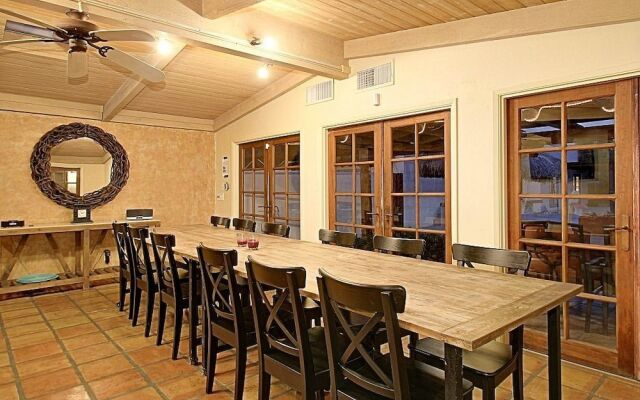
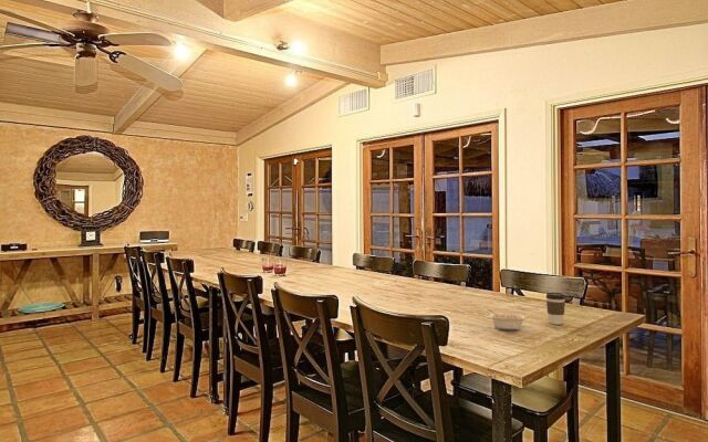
+ legume (506, 320)
+ coffee cup (555, 308)
